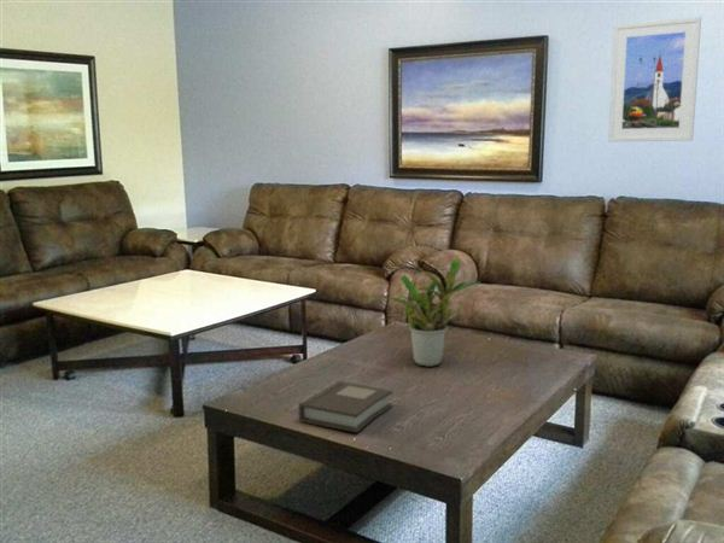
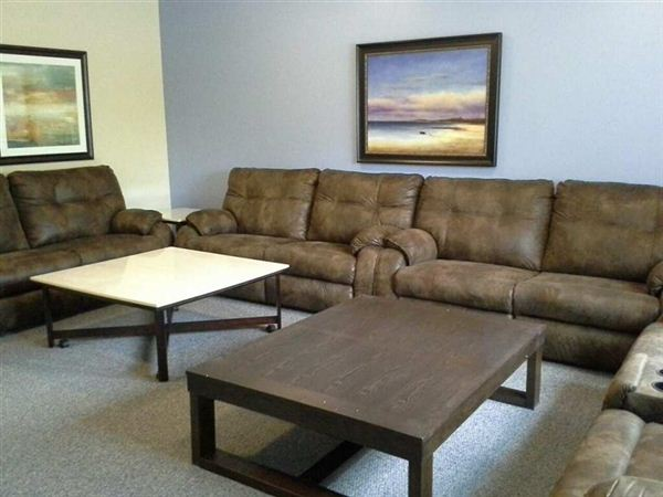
- potted plant (436, 313)
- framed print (653, 81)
- book (346, 404)
